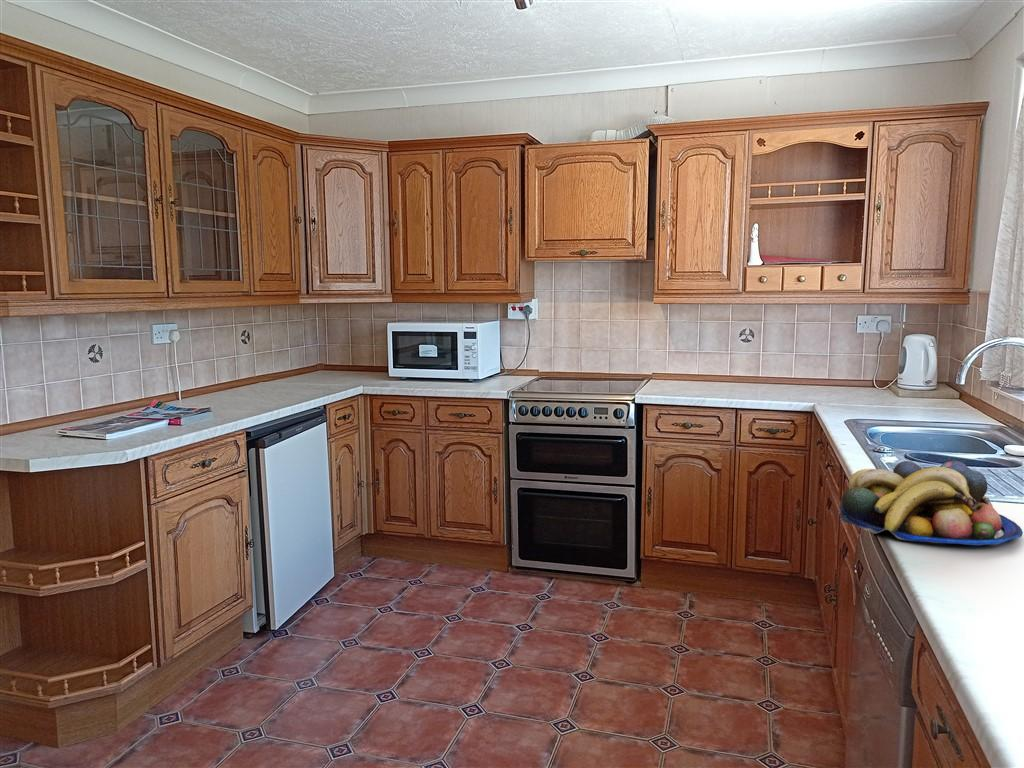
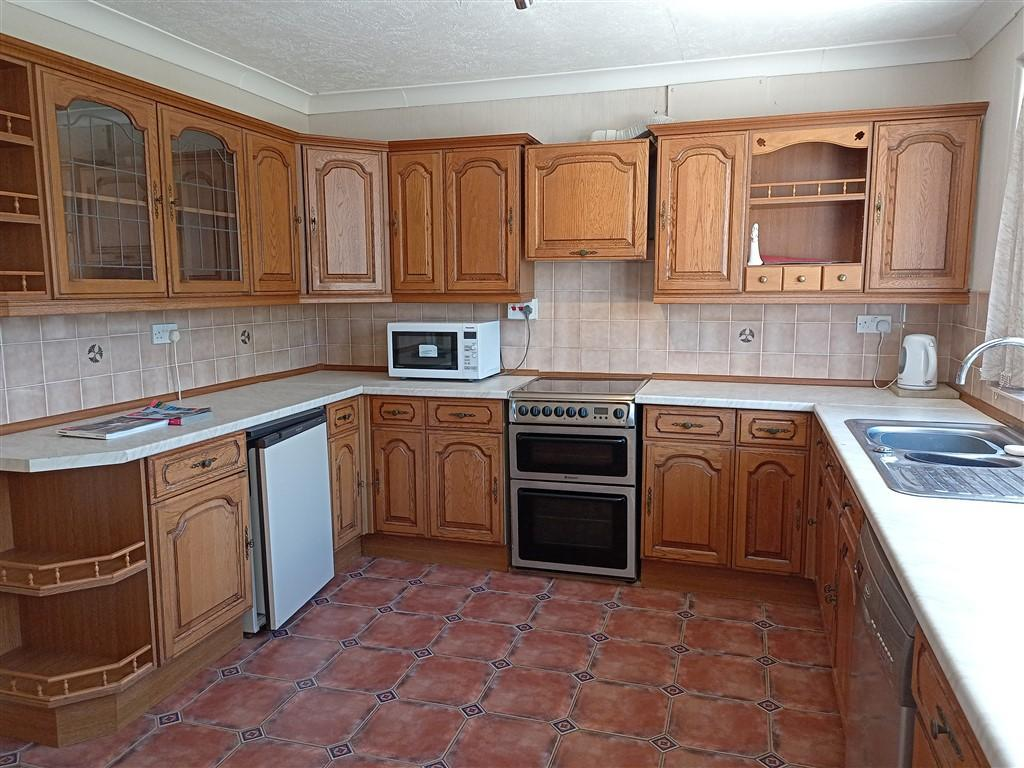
- fruit bowl (928, 492)
